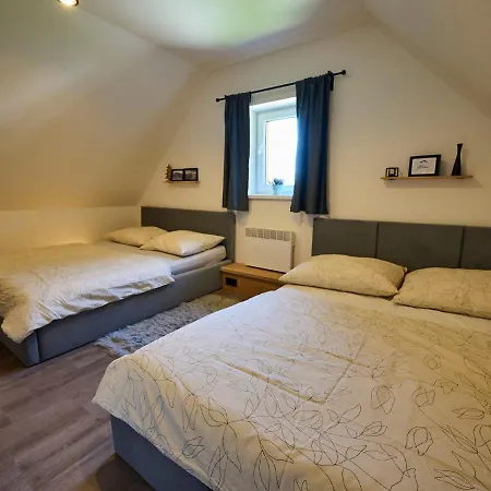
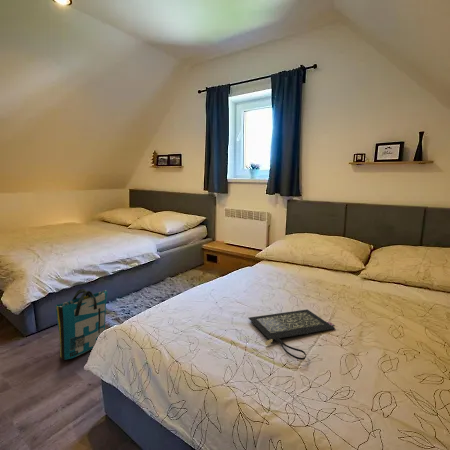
+ clutch bag (288, 324)
+ tote bag (80, 318)
